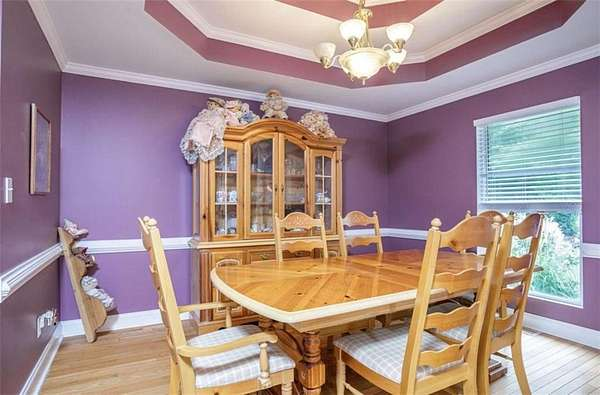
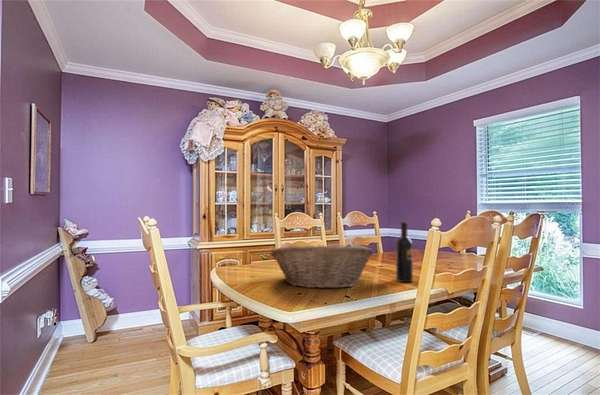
+ wine bottle (404, 251)
+ fruit basket (321, 261)
